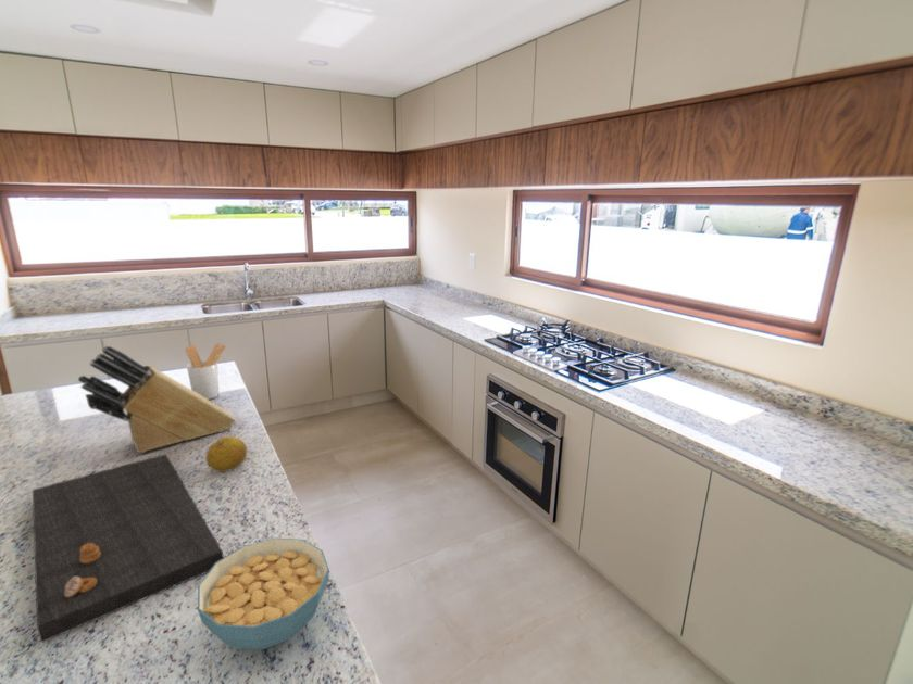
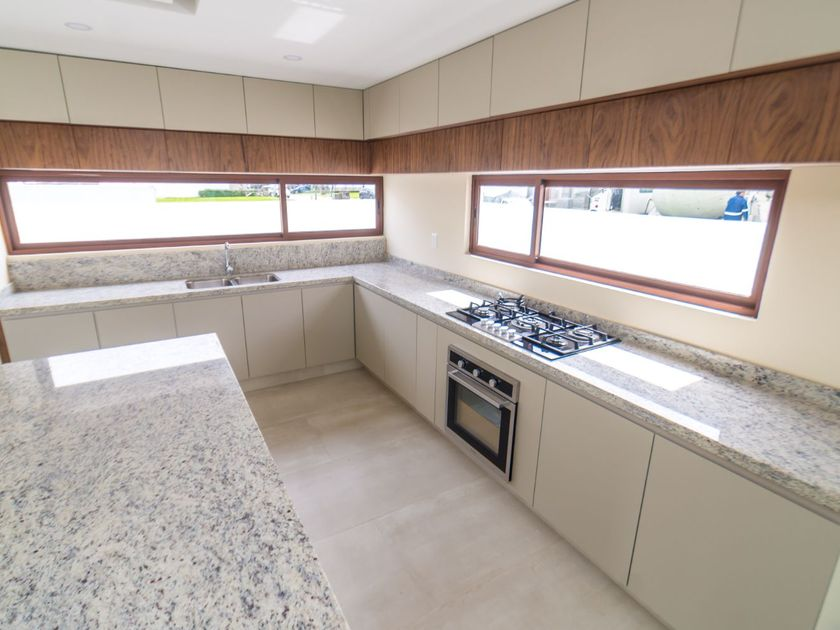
- knife block (160, 390)
- utensil holder (209, 369)
- cereal bowl (267, 601)
- cutting board (118, 518)
- fruit (226, 453)
